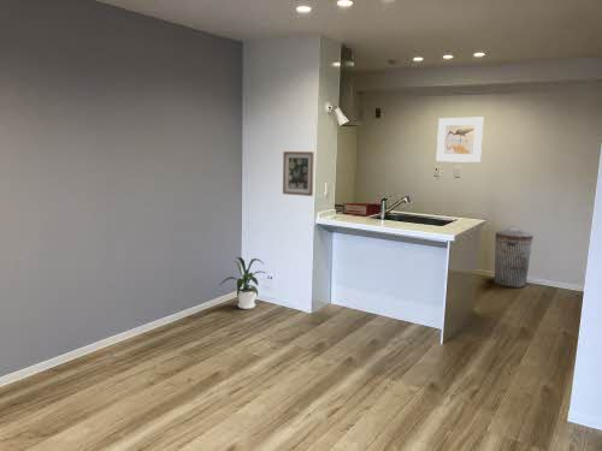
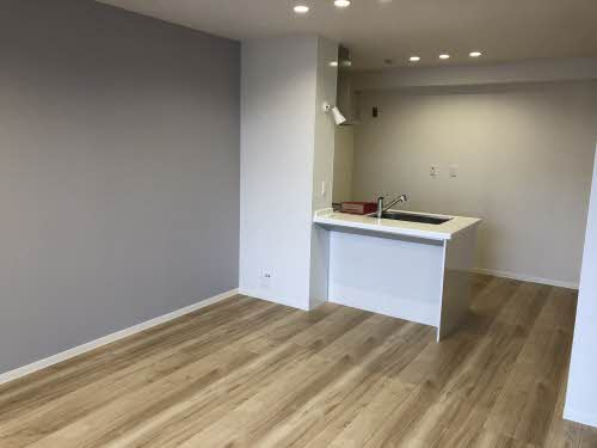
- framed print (459, 140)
- house plant (246, 280)
- trash can (512, 254)
- wall art (297, 173)
